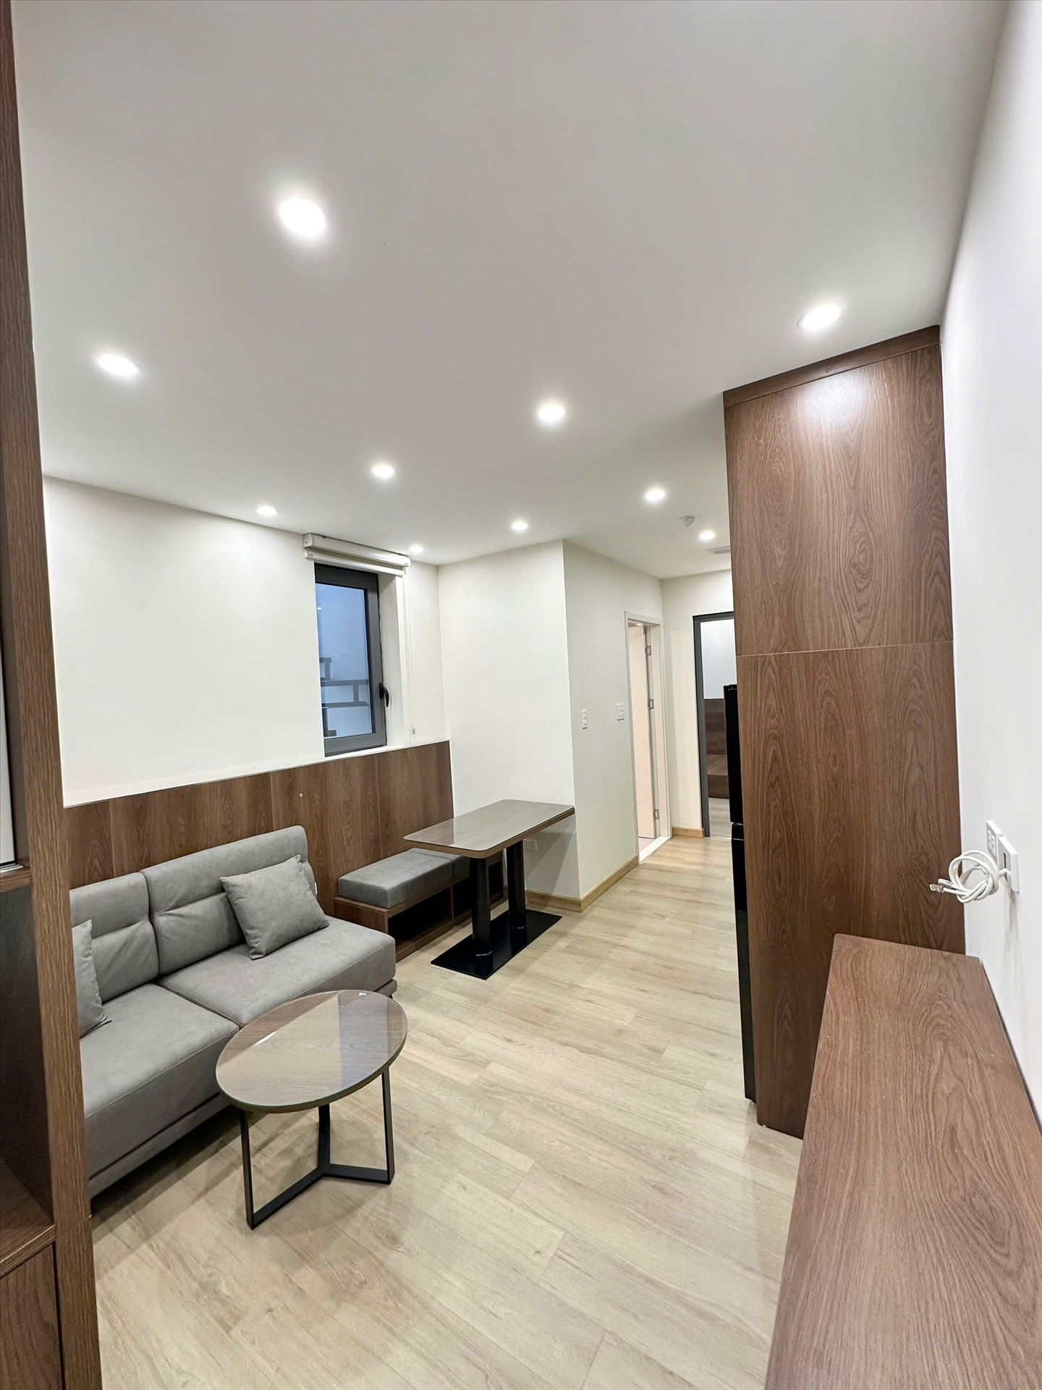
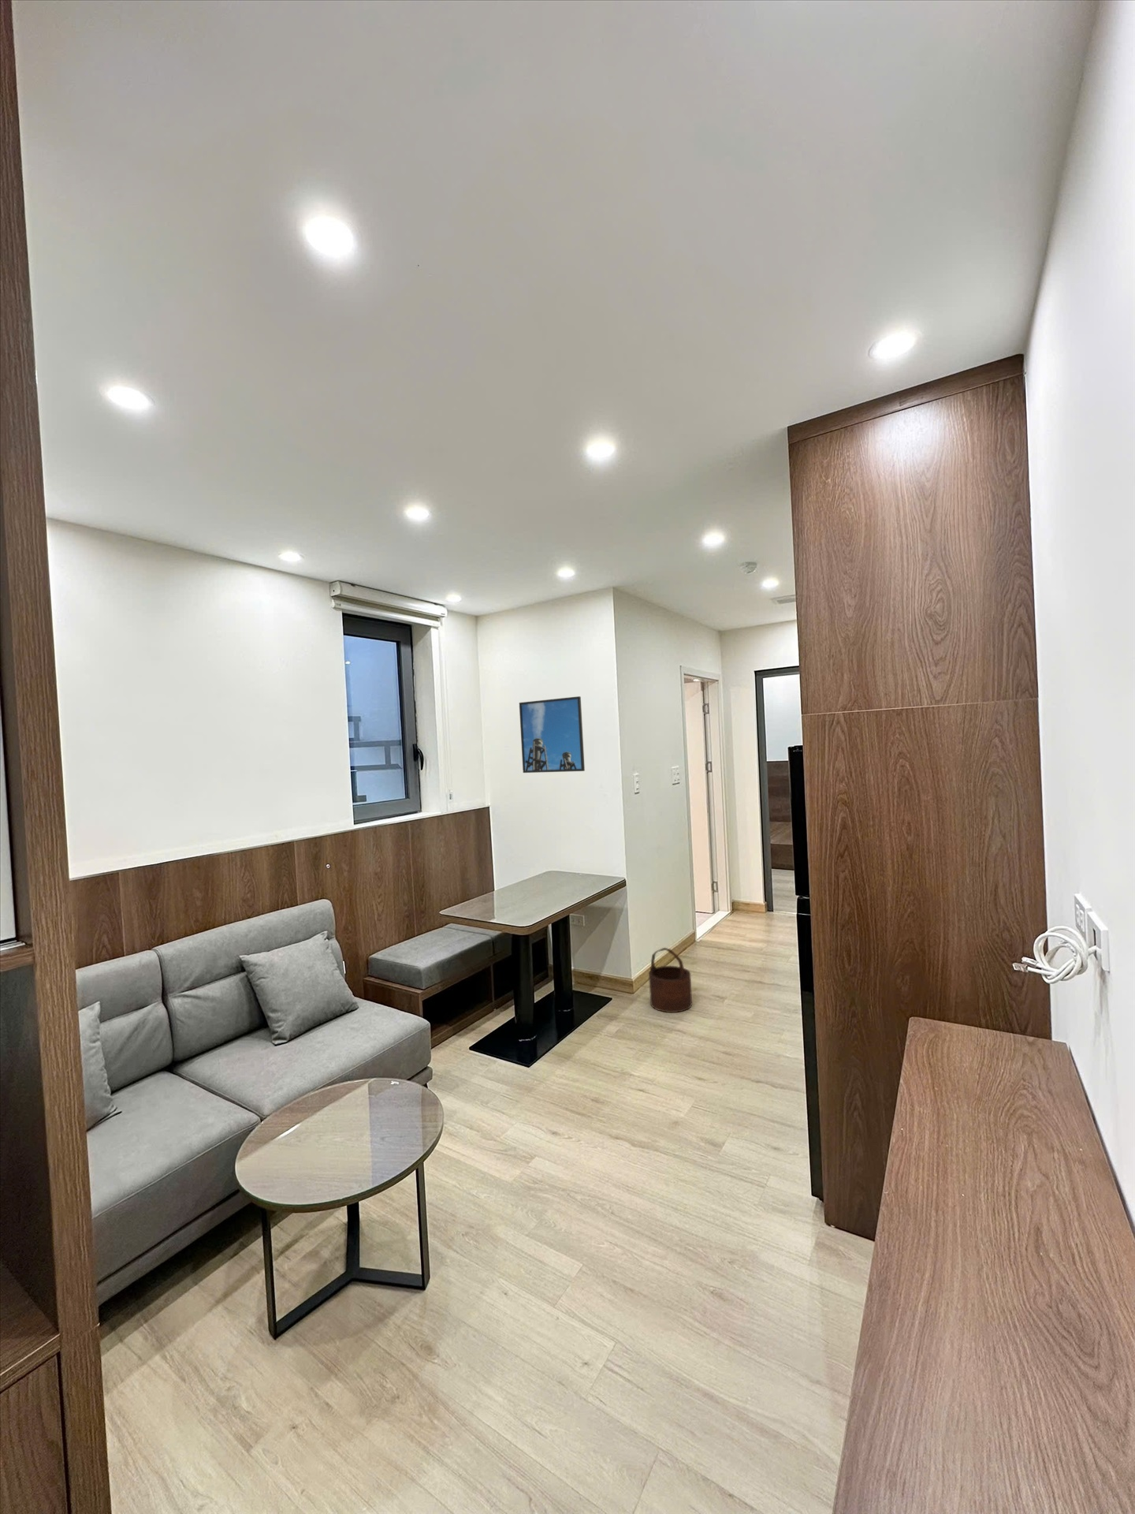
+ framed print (551, 736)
+ wooden bucket (669, 975)
